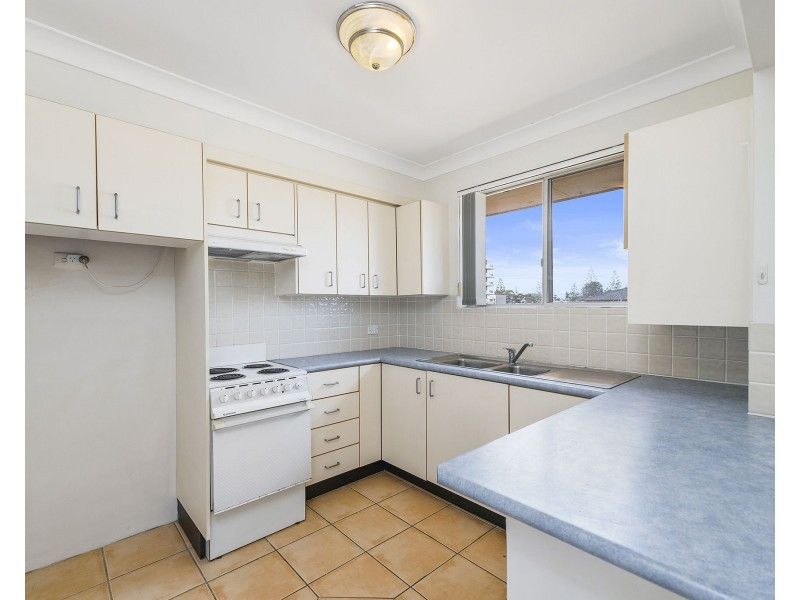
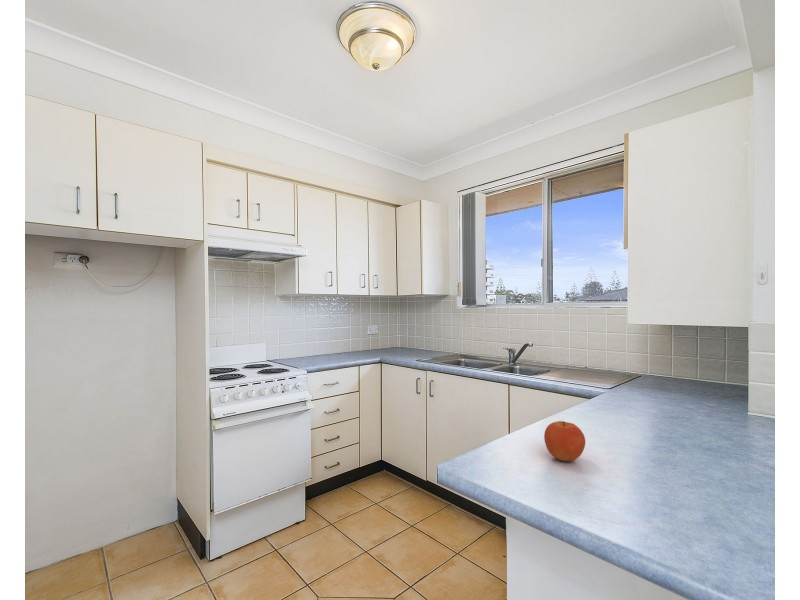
+ fruit (564, 440)
